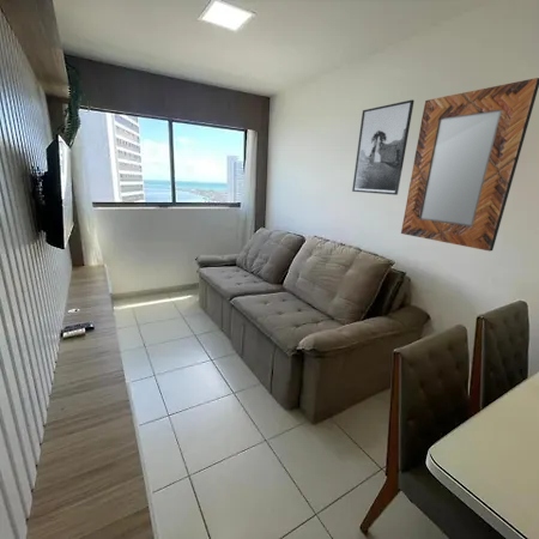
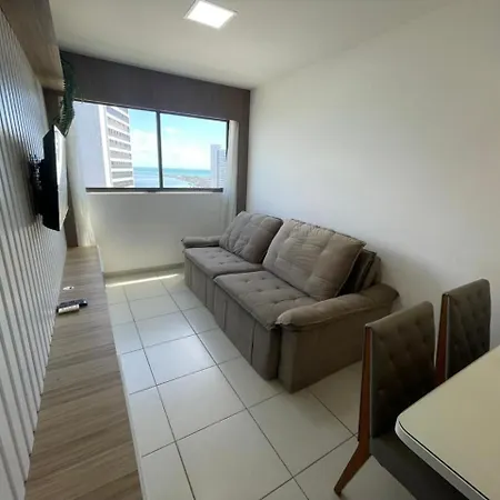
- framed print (378, 151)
- home mirror (456, 171)
